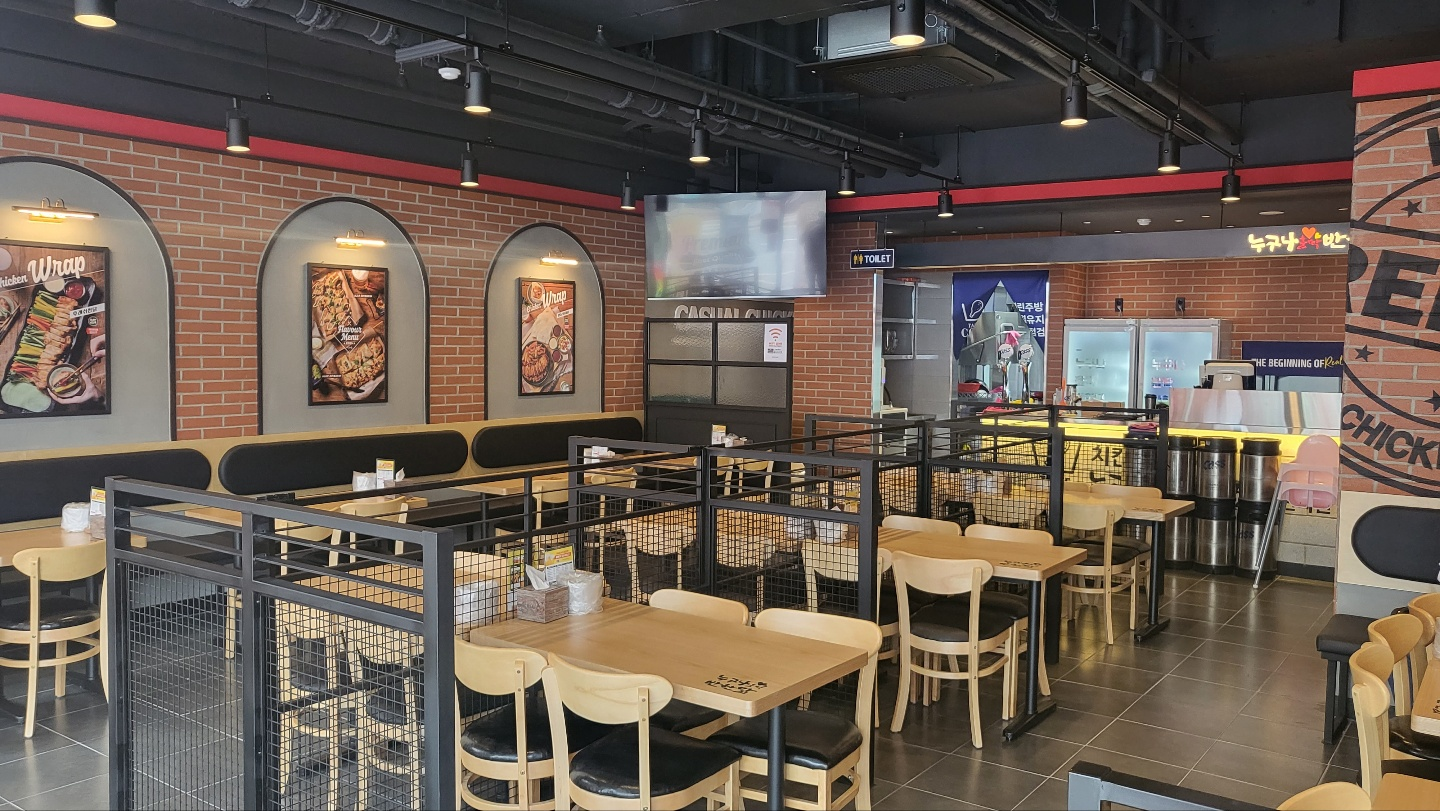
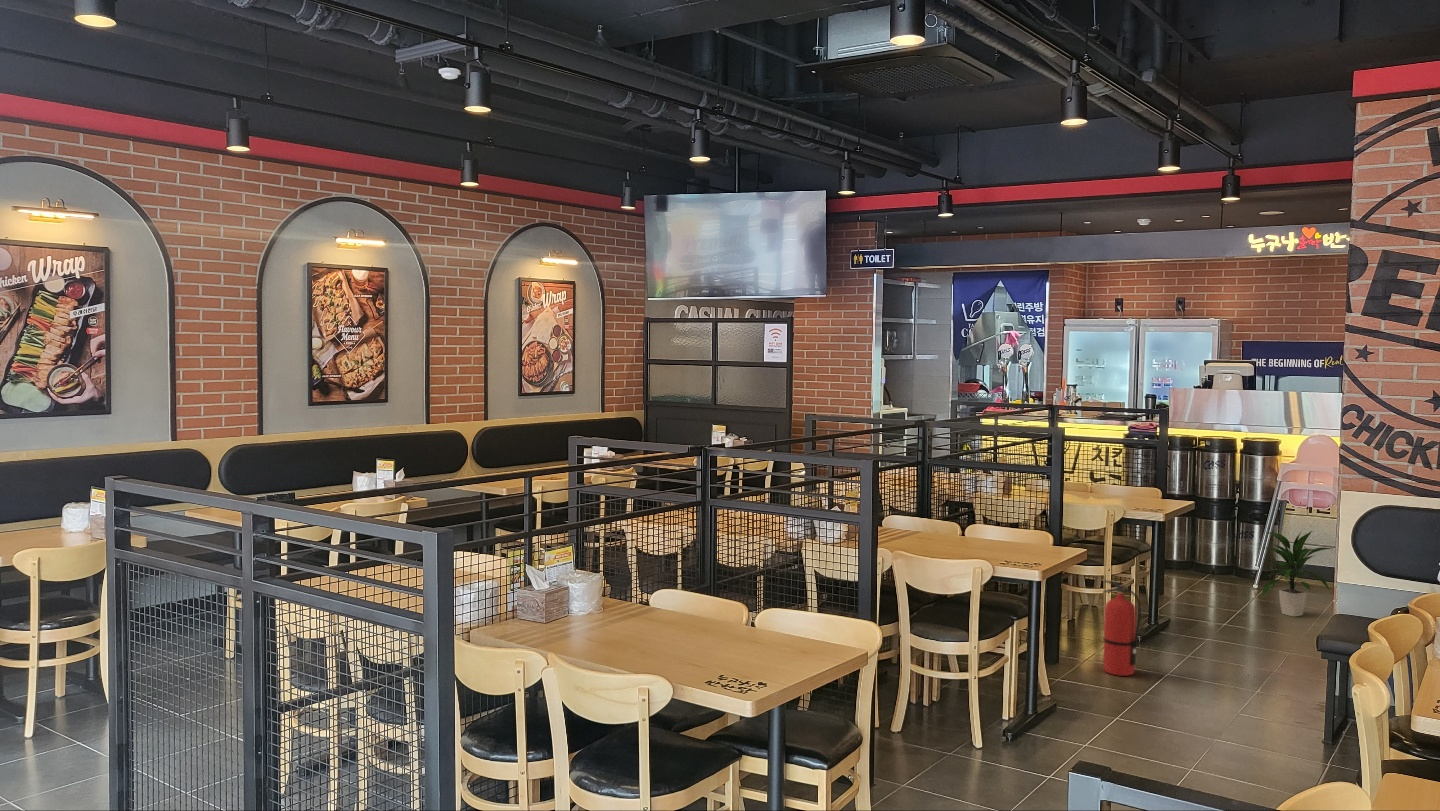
+ fire extinguisher (1120, 627)
+ indoor plant (1289, 570)
